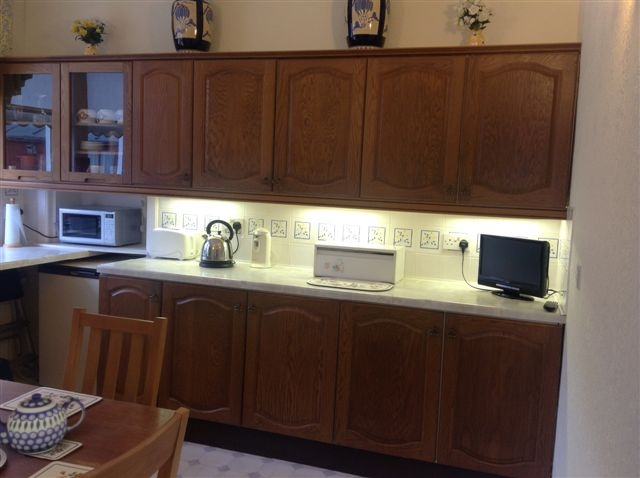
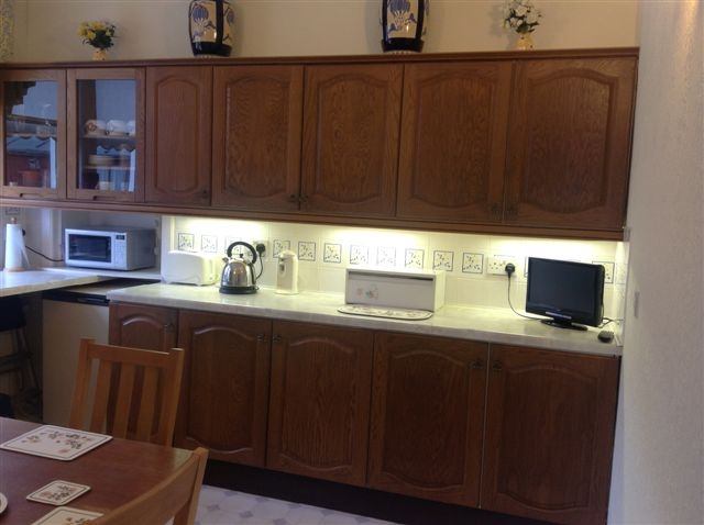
- teapot (36, 419)
